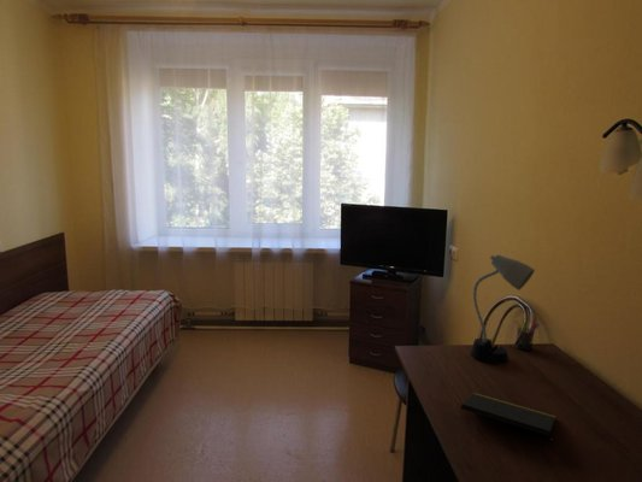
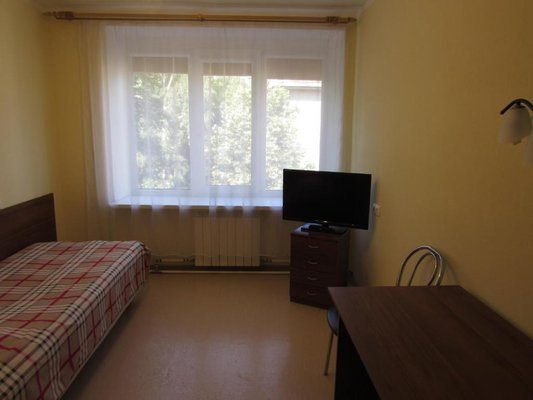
- pen holder (525, 331)
- desk lamp (479, 313)
- notepad (508, 412)
